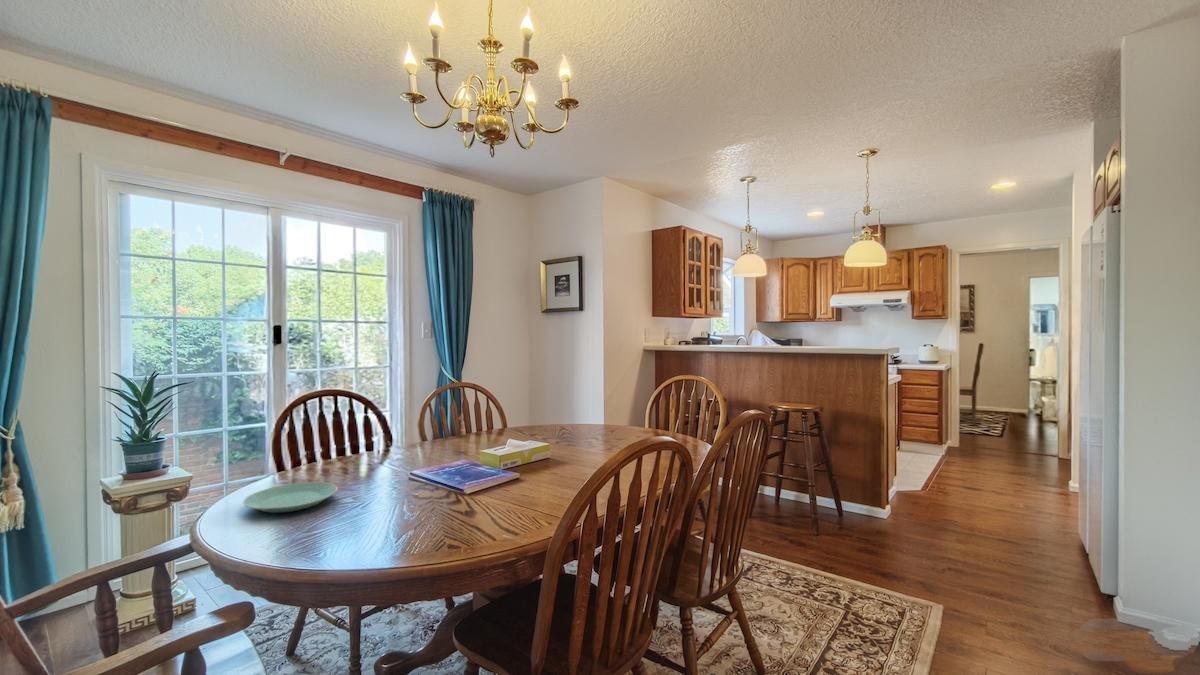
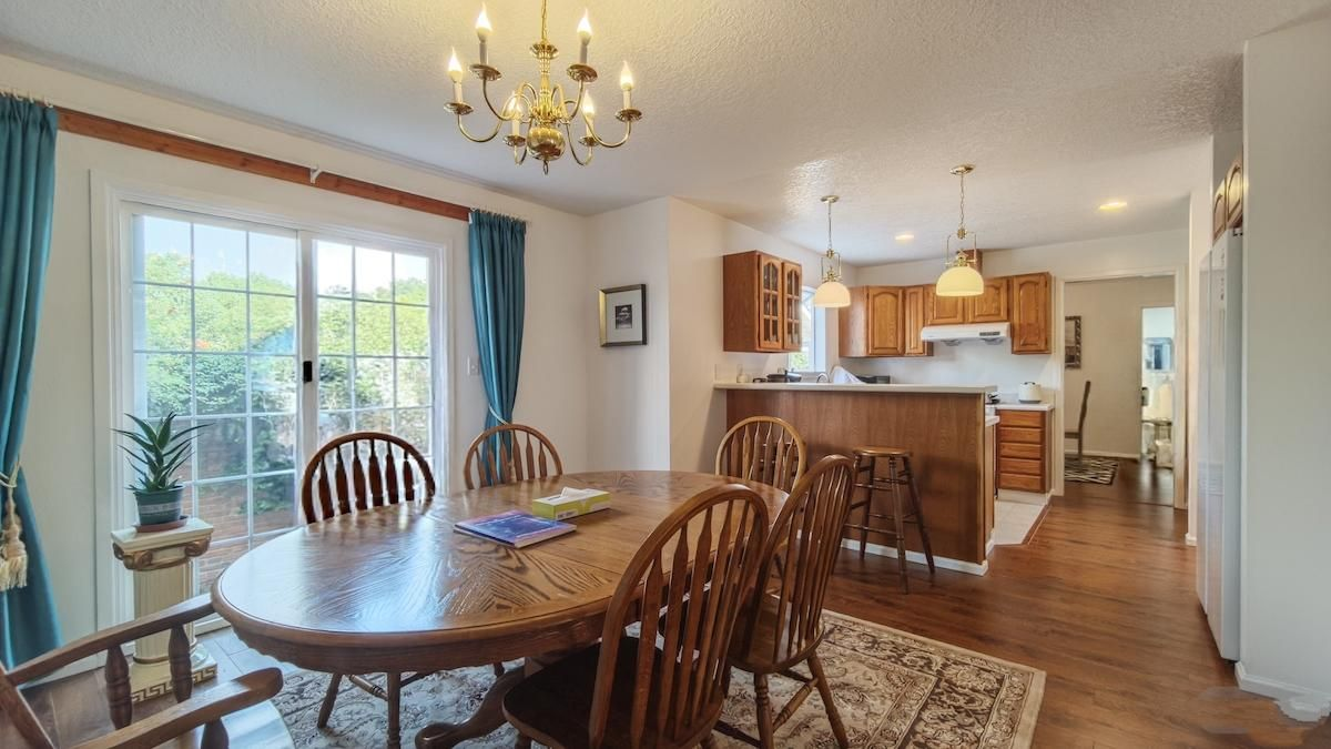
- plate (292, 498)
